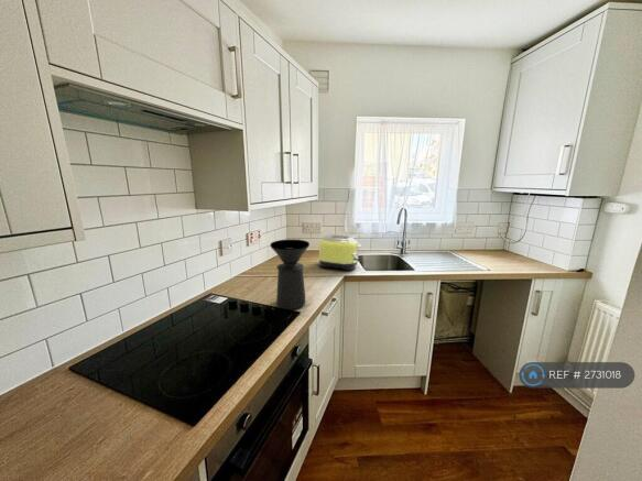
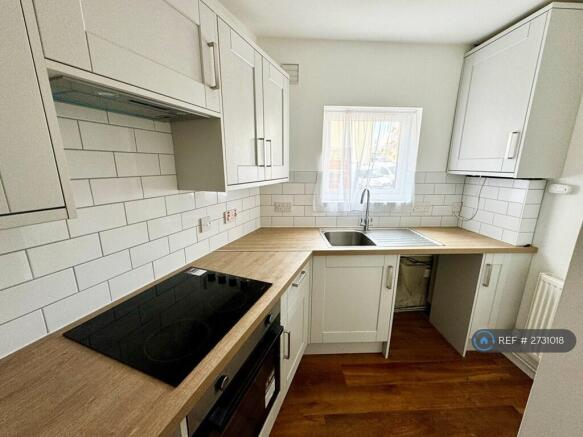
- coffee maker (290, 274)
- toaster (339, 251)
